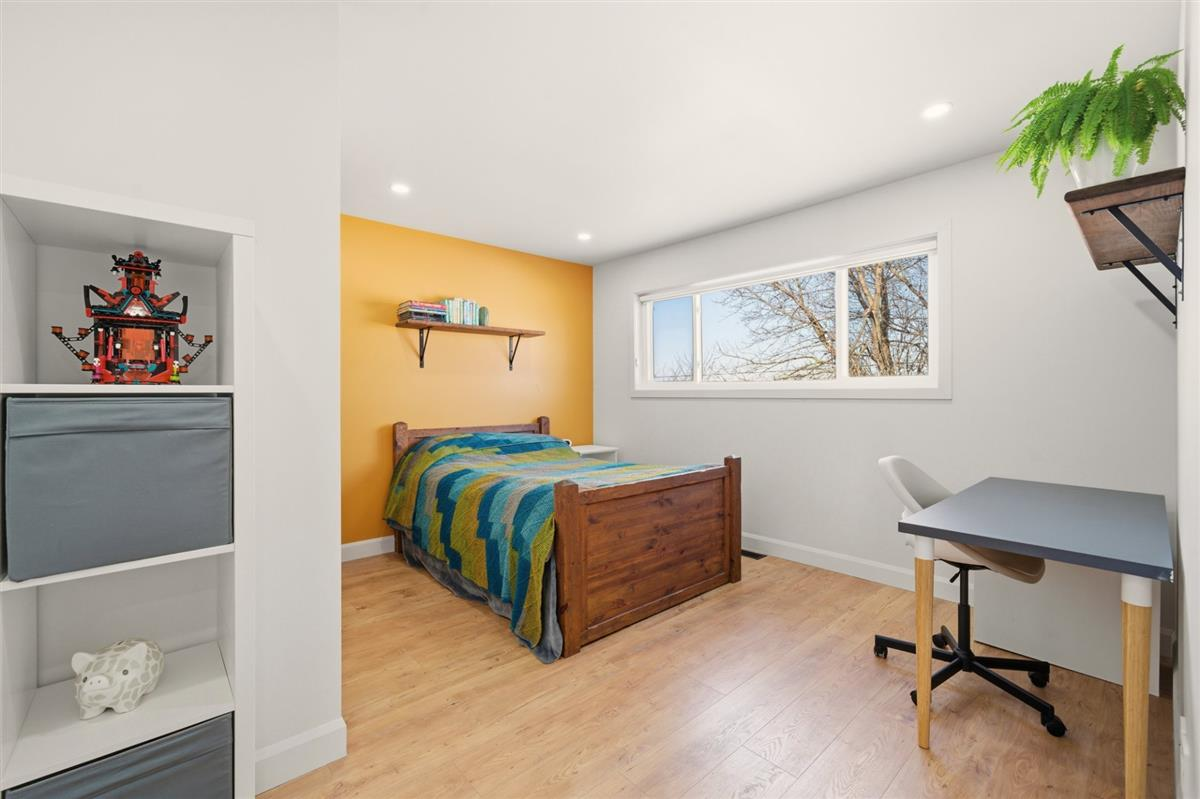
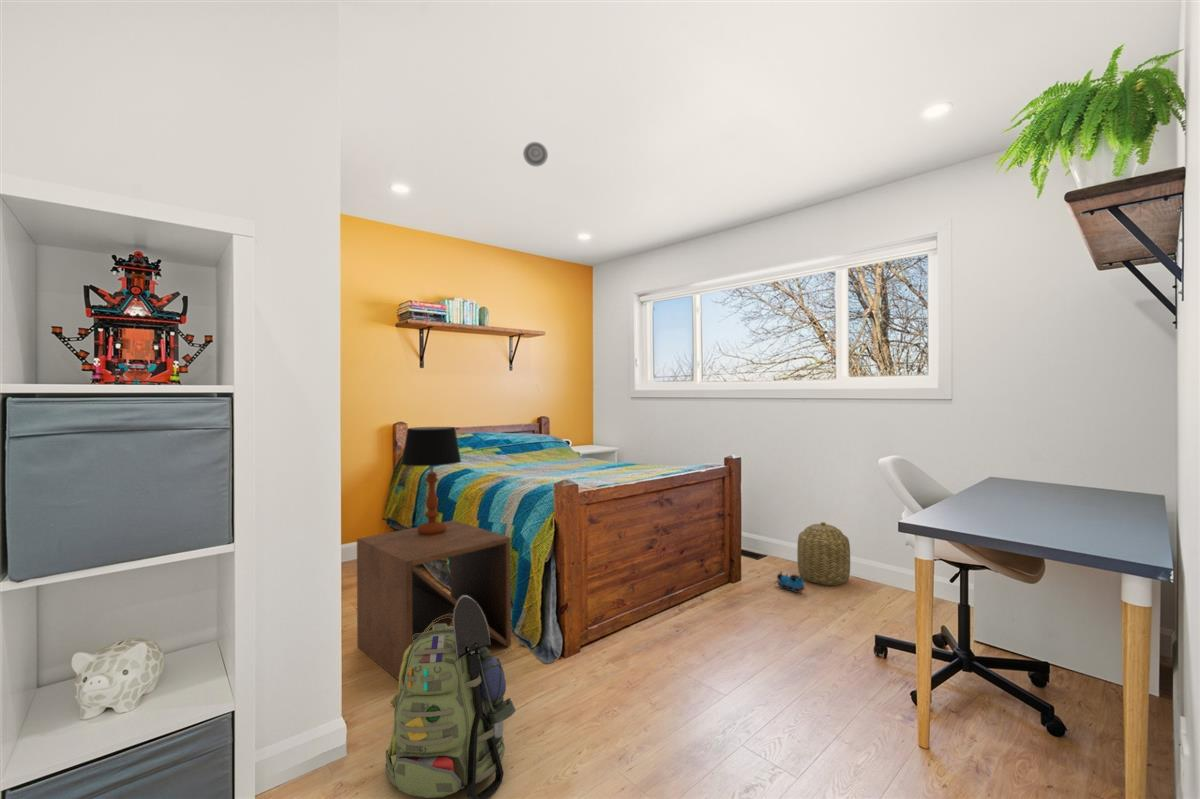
+ side table (434, 592)
+ toy train (789, 581)
+ smoke detector (535, 153)
+ basket (823, 550)
+ backpack (457, 675)
+ table lamp (431, 479)
